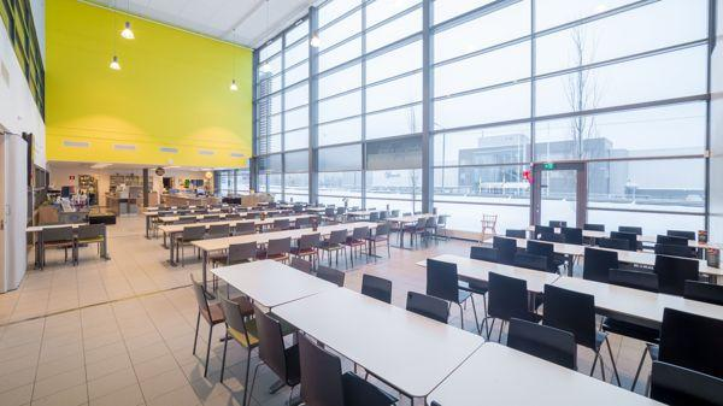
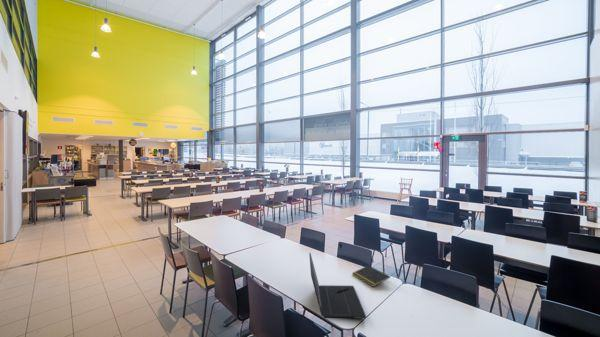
+ notepad (370, 275)
+ laptop (334, 286)
